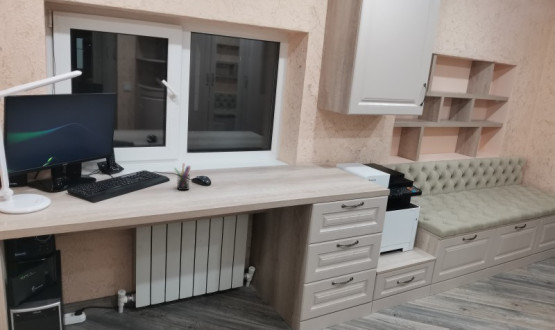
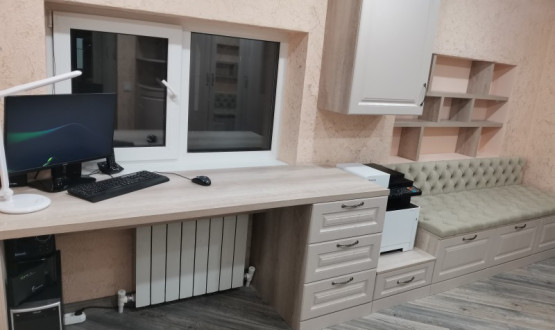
- pen holder (182, 176)
